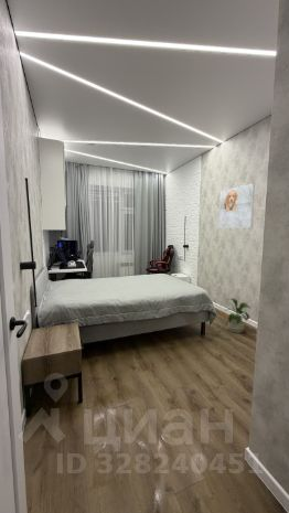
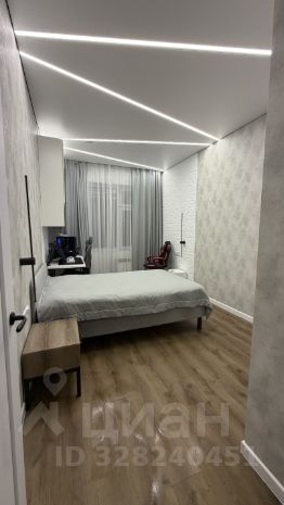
- house plant (239, 313)
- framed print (235, 207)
